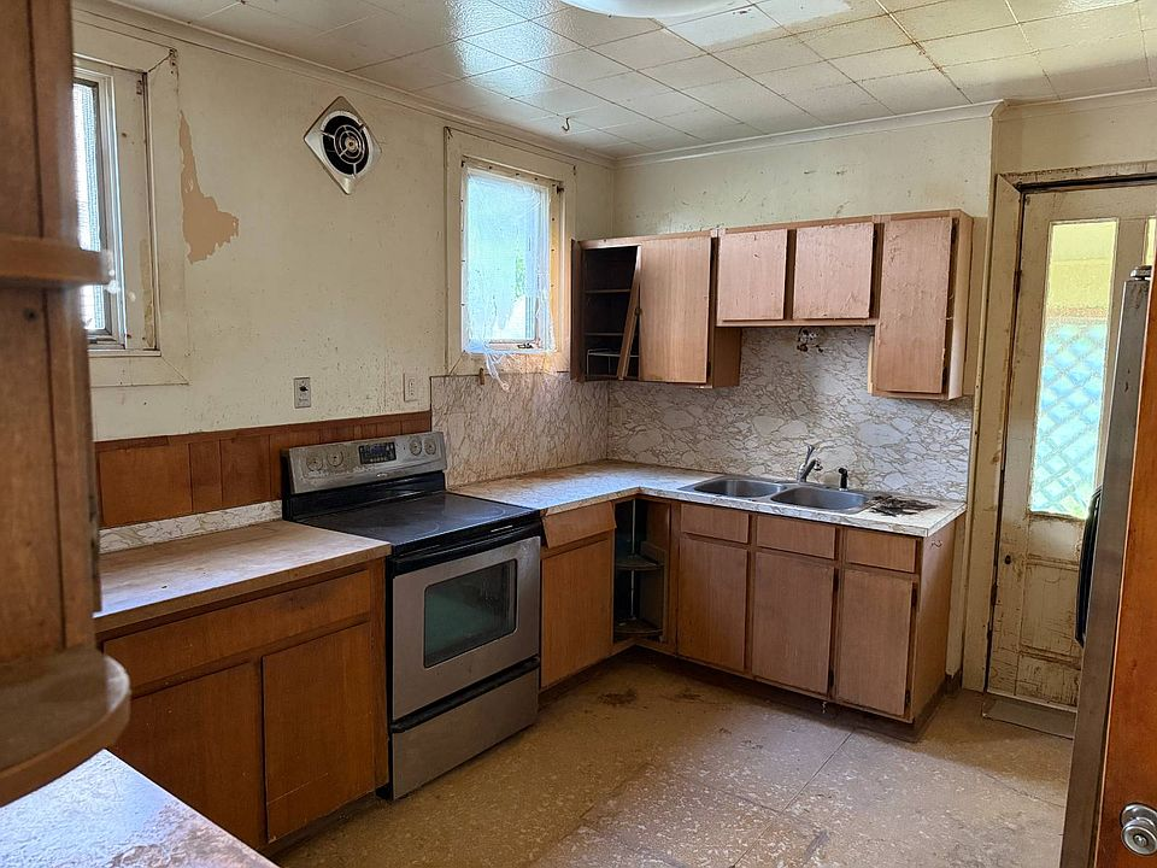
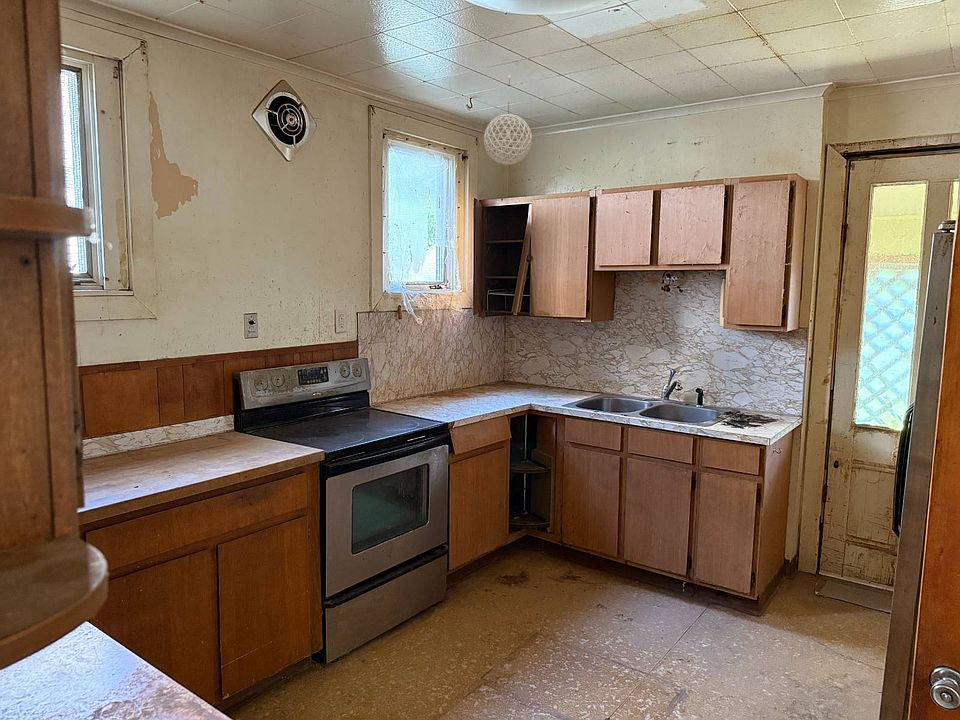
+ pendant light (508, 120)
